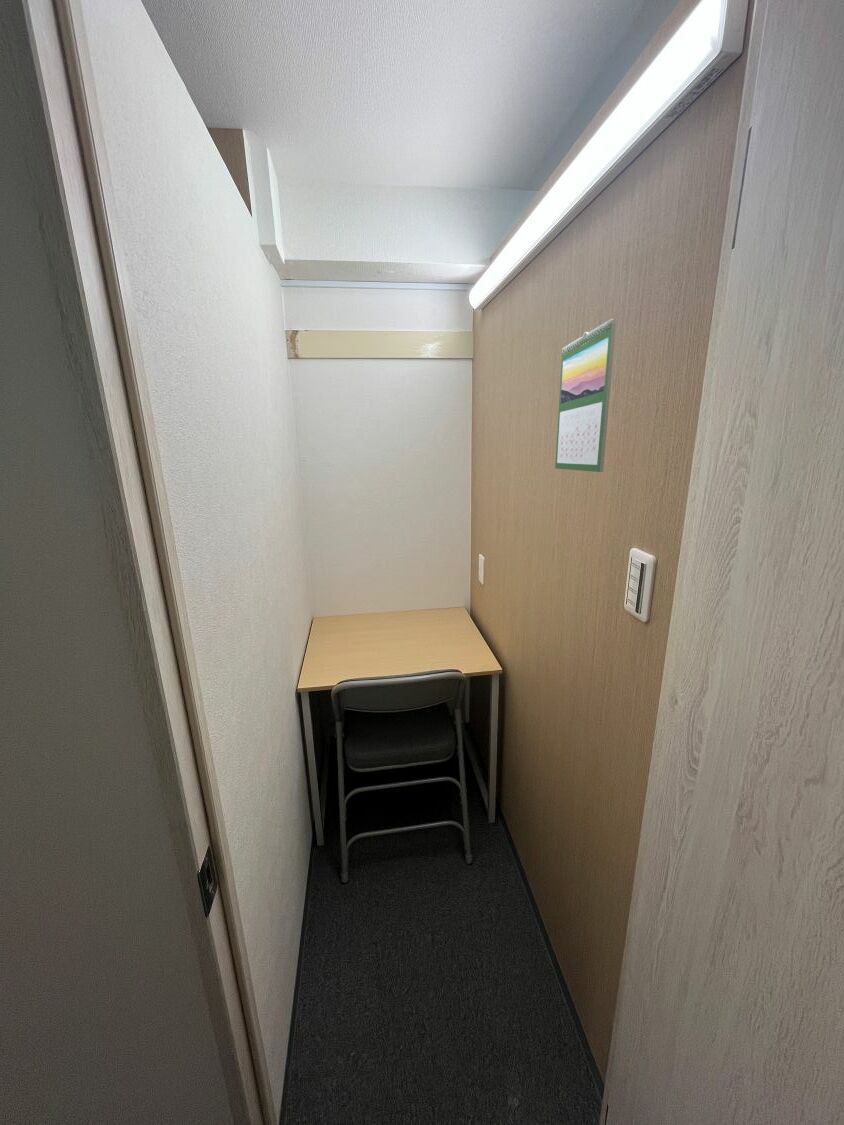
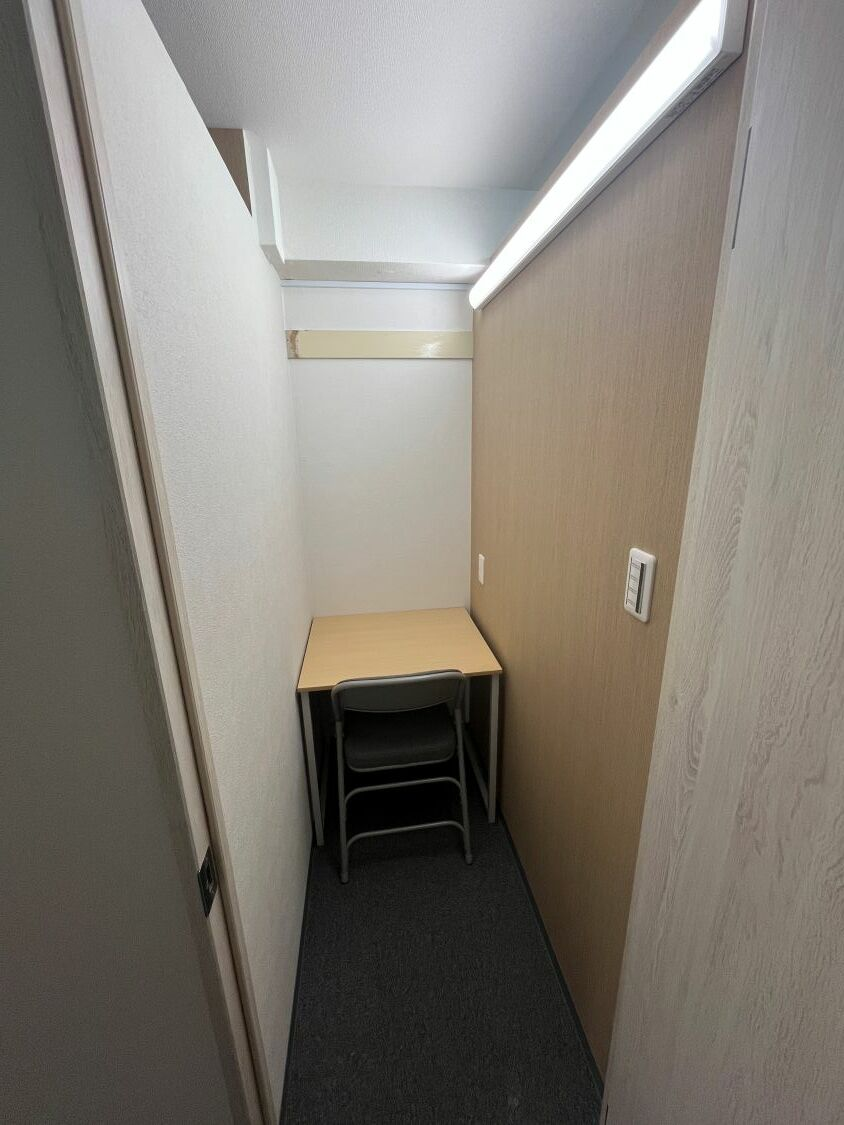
- calendar (581, 403)
